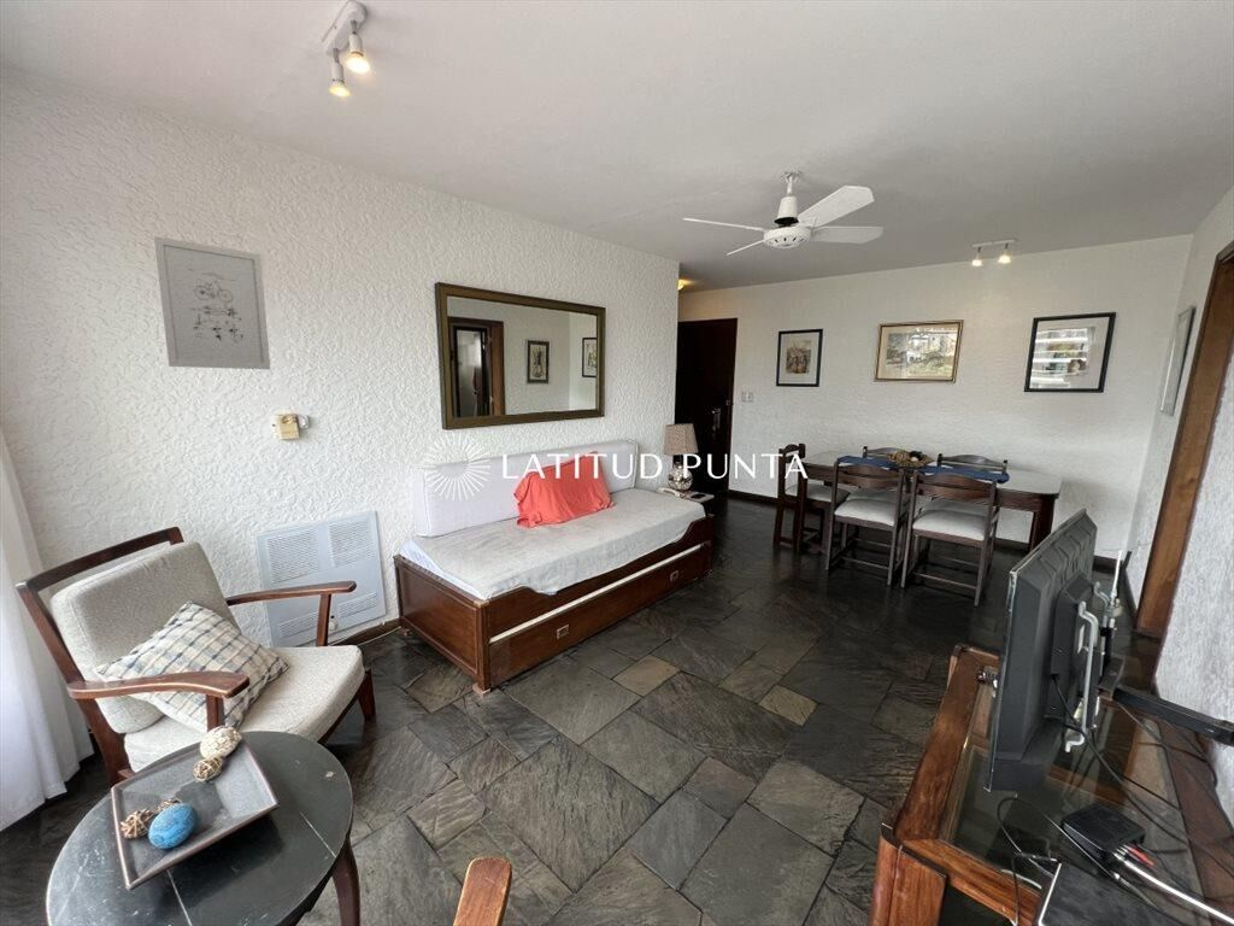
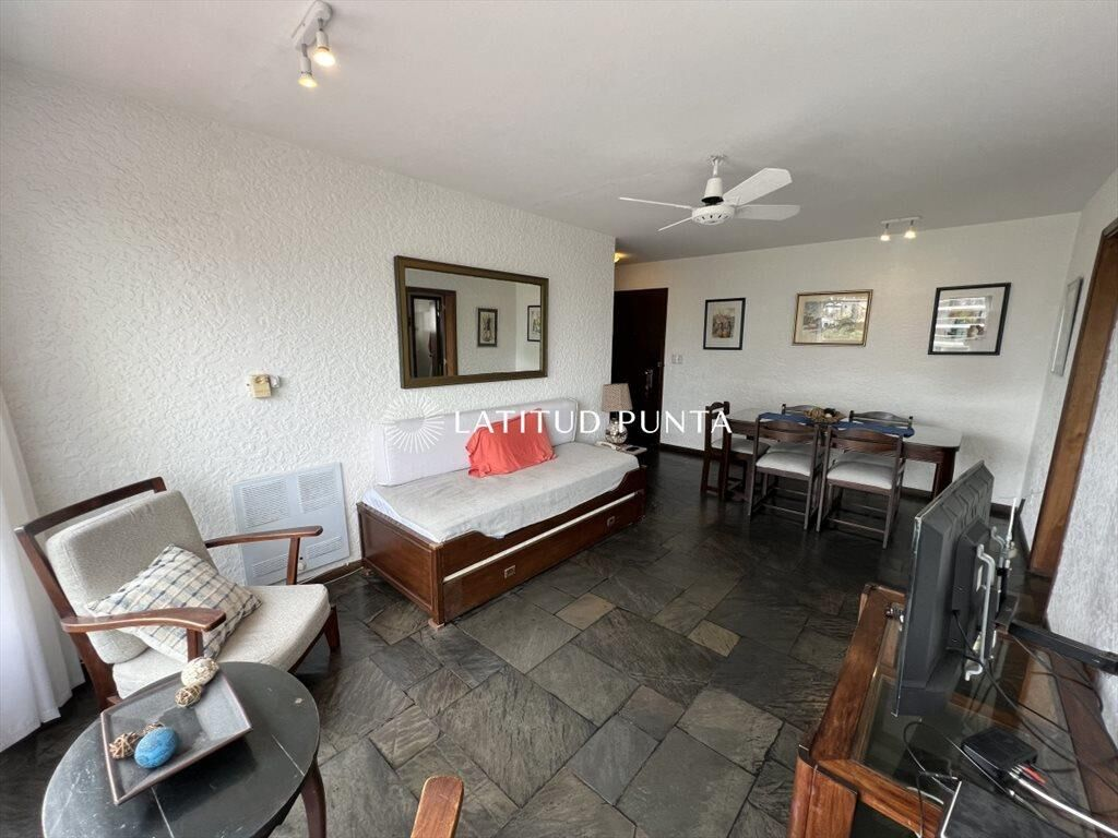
- wall art (216, 307)
